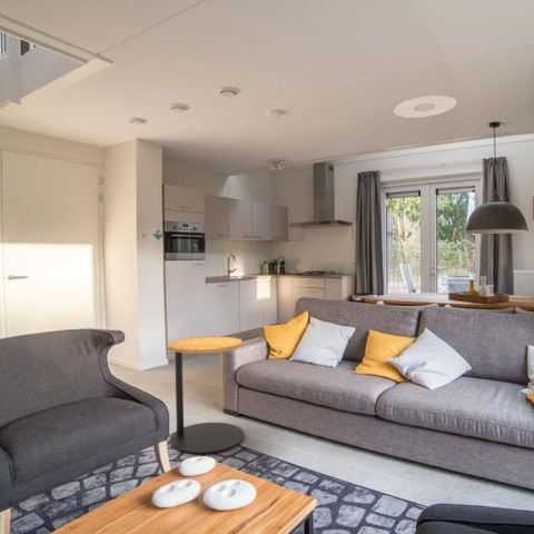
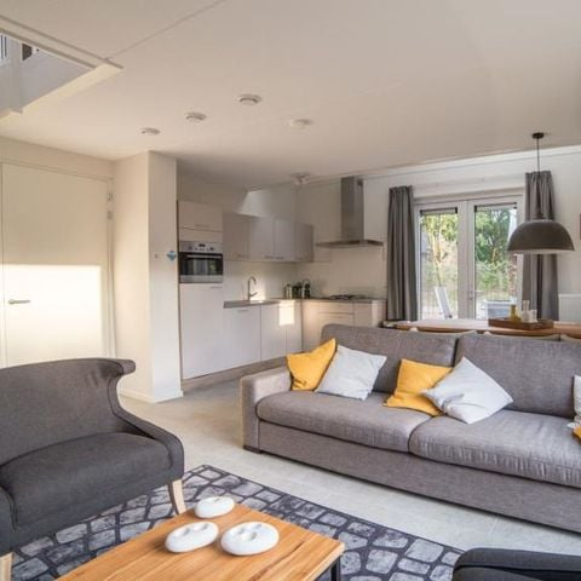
- ceiling light (424, 106)
- side table (182, 389)
